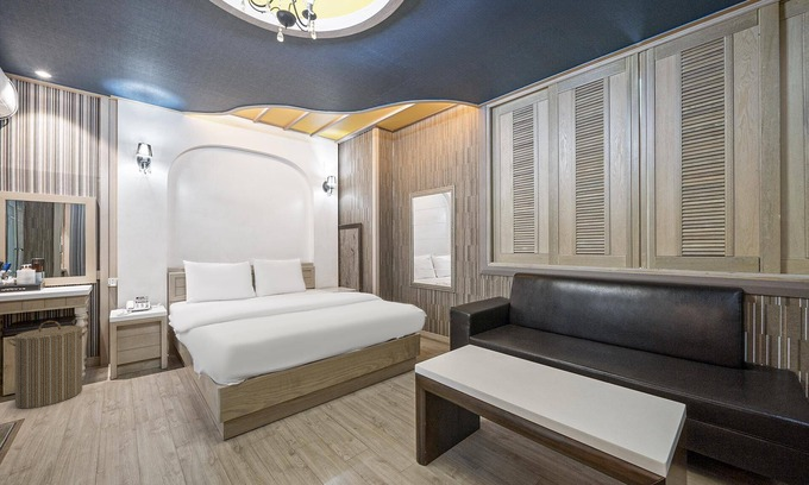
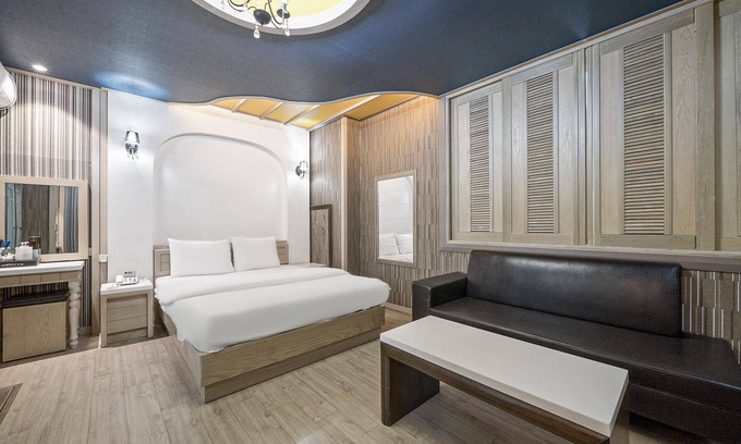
- laundry hamper (50, 359)
